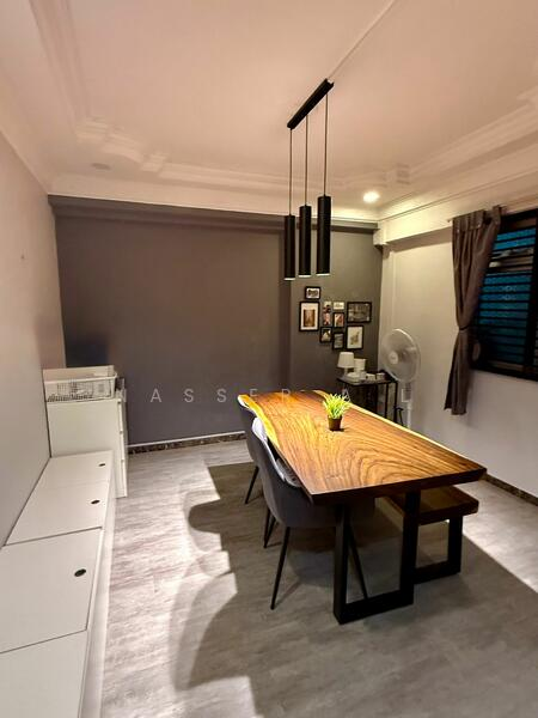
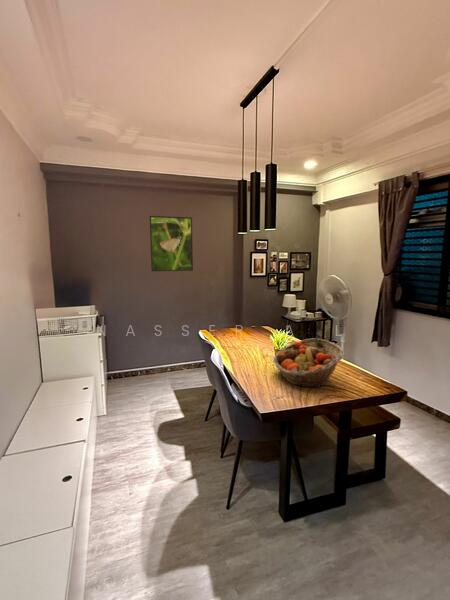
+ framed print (171, 244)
+ fruit basket (307, 360)
